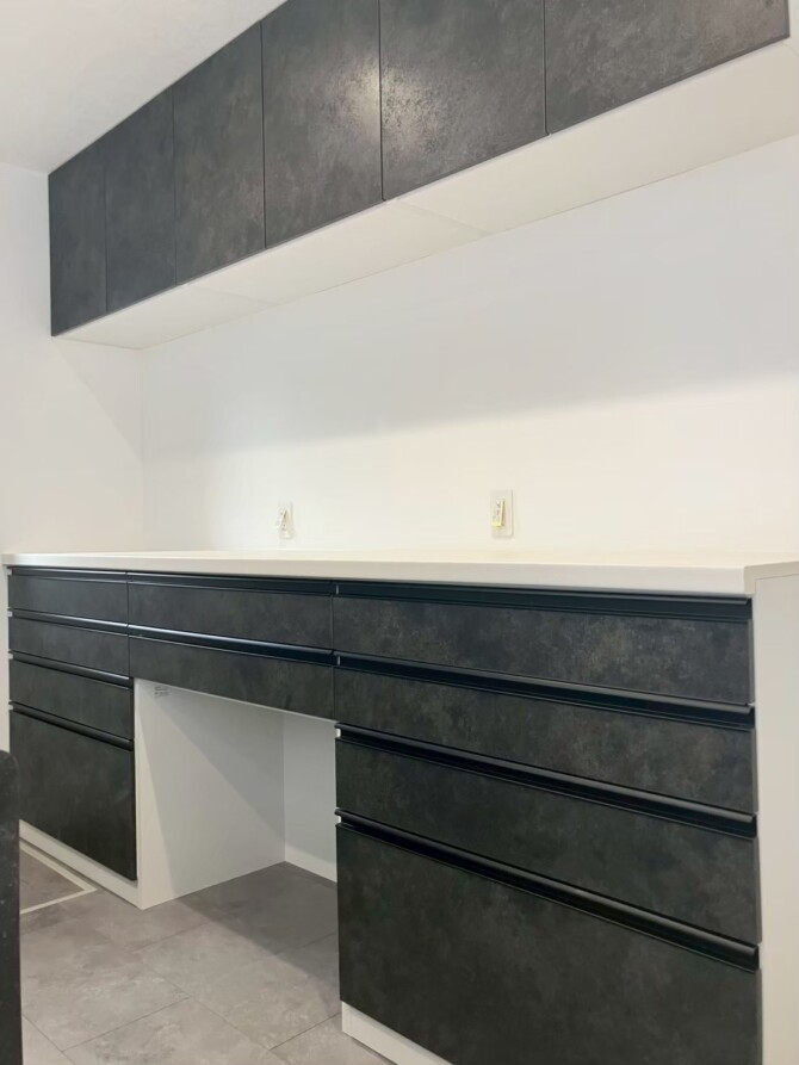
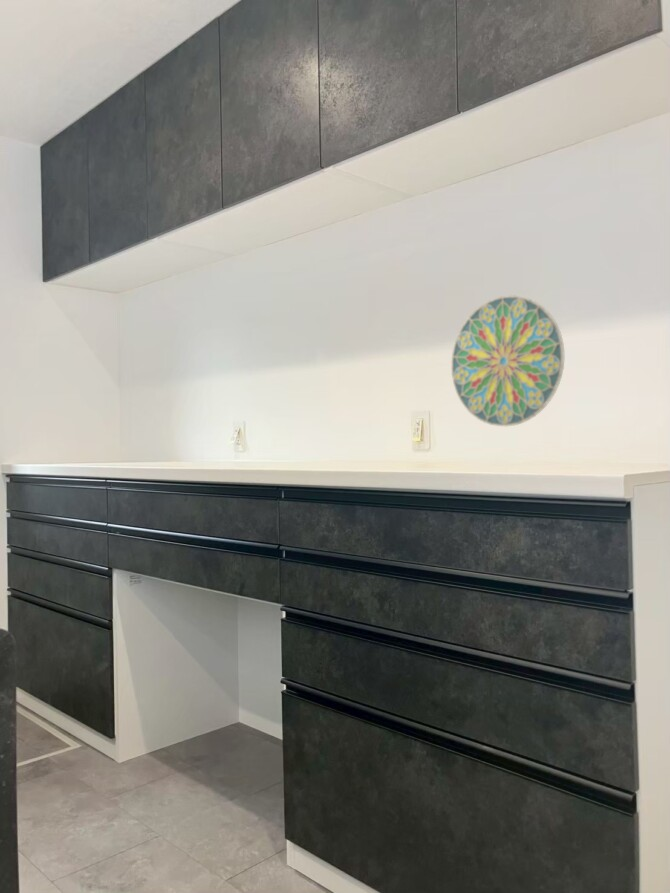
+ decorative plate (504, 361)
